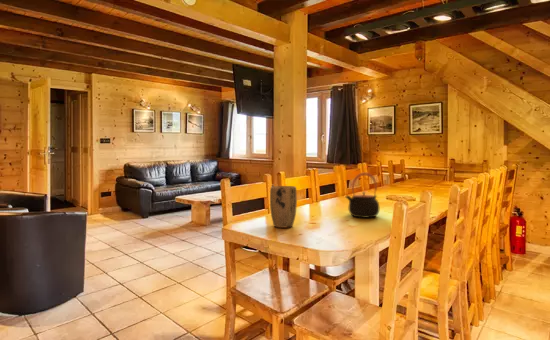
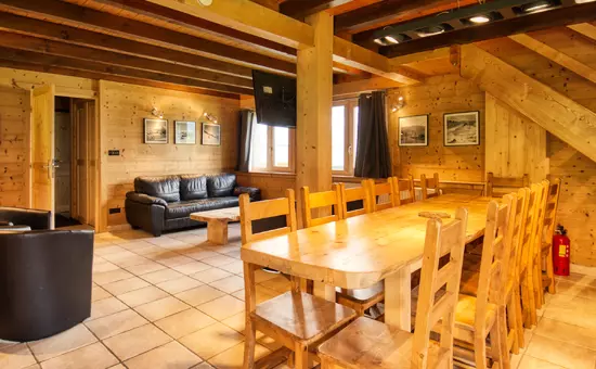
- plant pot (283, 206)
- teapot (361, 195)
